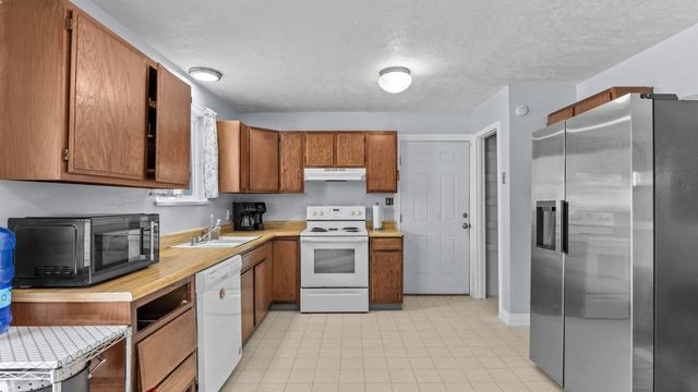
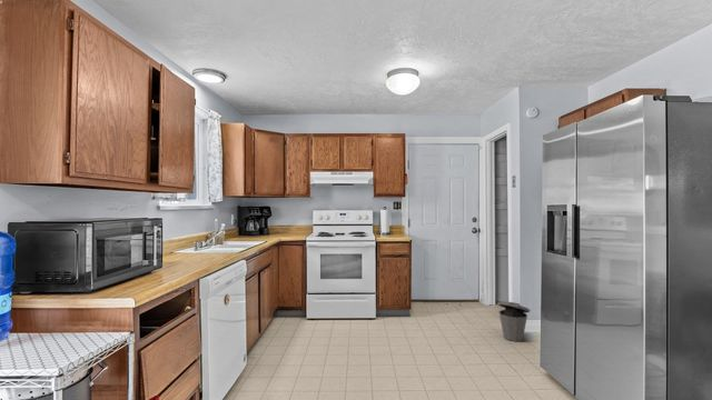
+ trash can (513, 319)
